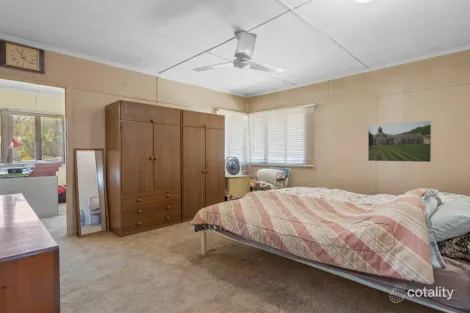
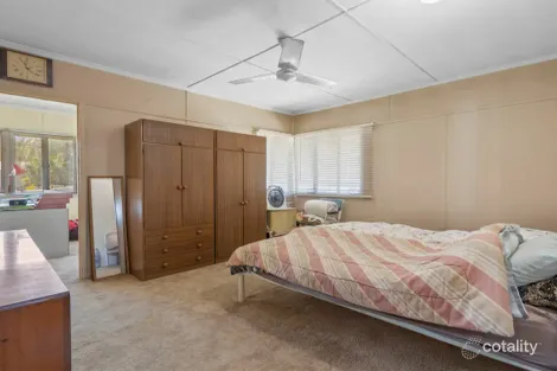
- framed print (397, 142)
